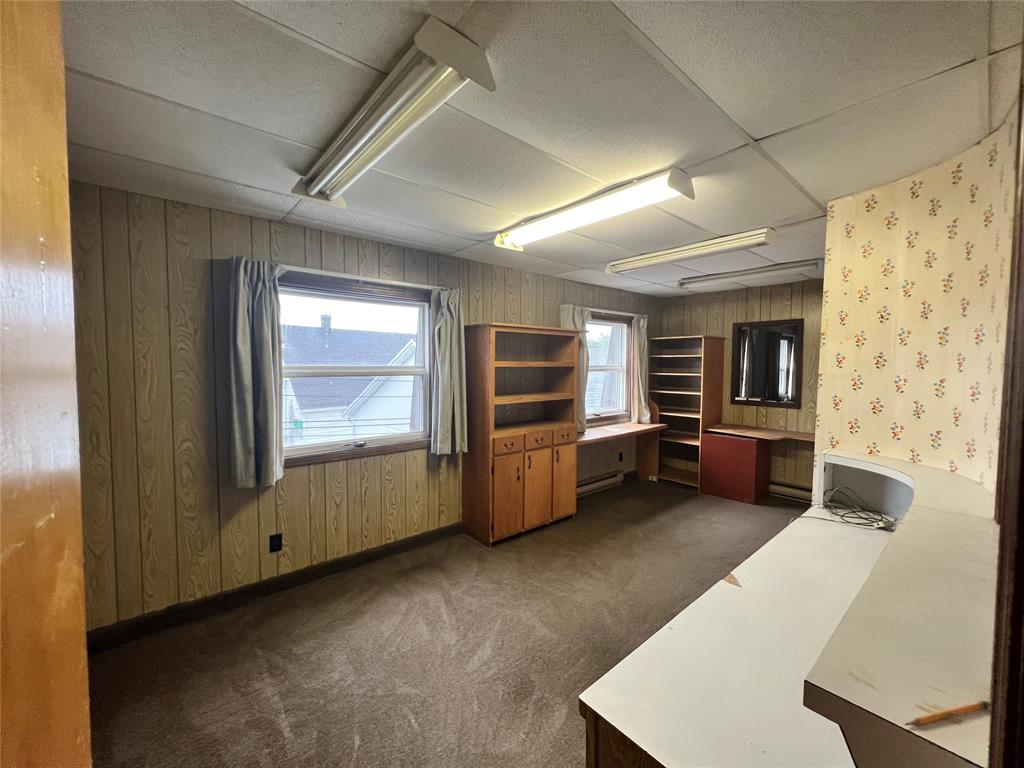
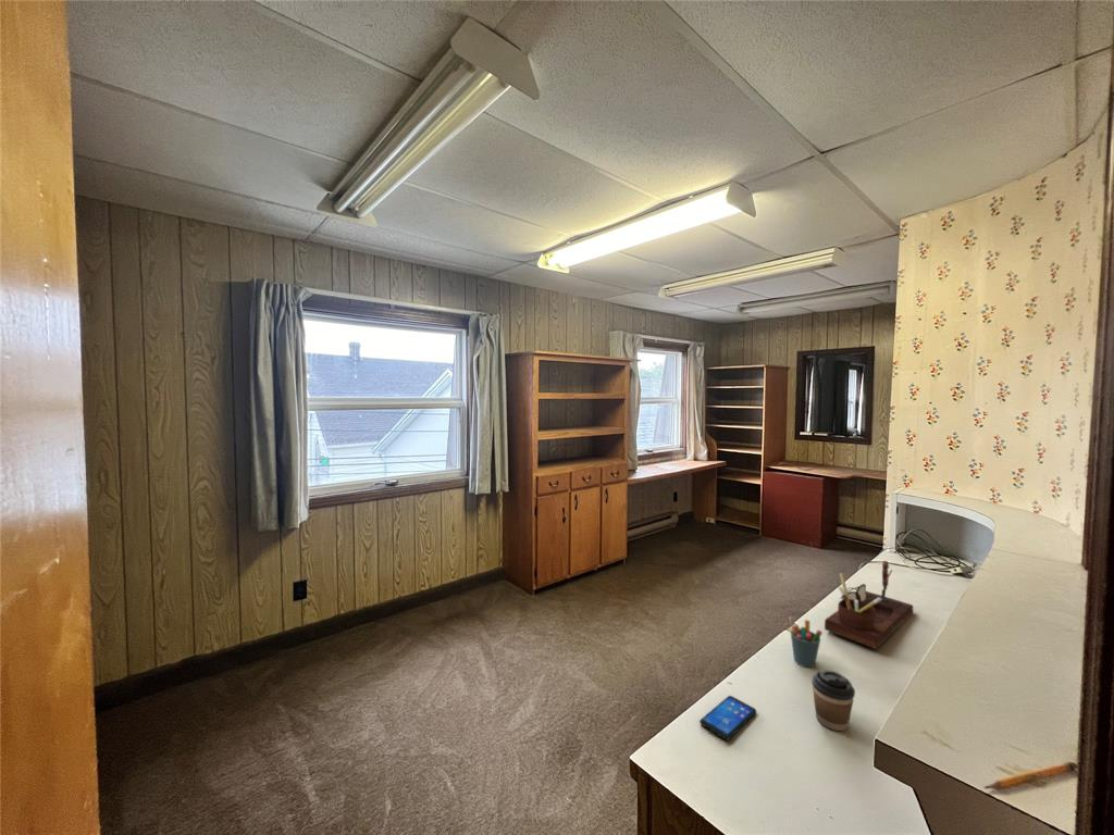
+ pen holder (805, 641)
+ coffee cup (832, 697)
+ desk organizer (868, 597)
+ smartphone (728, 715)
